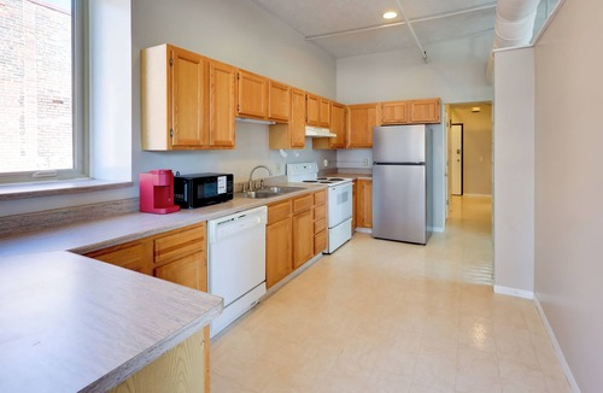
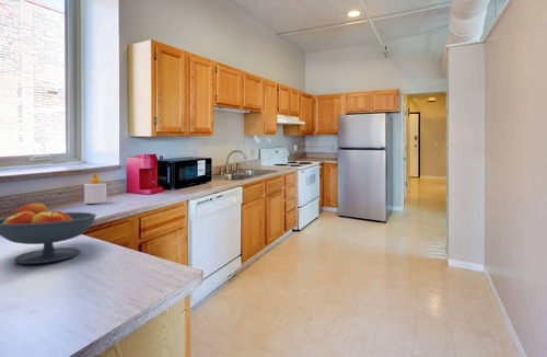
+ fruit bowl (47, 230)
+ soap bottle (95, 187)
